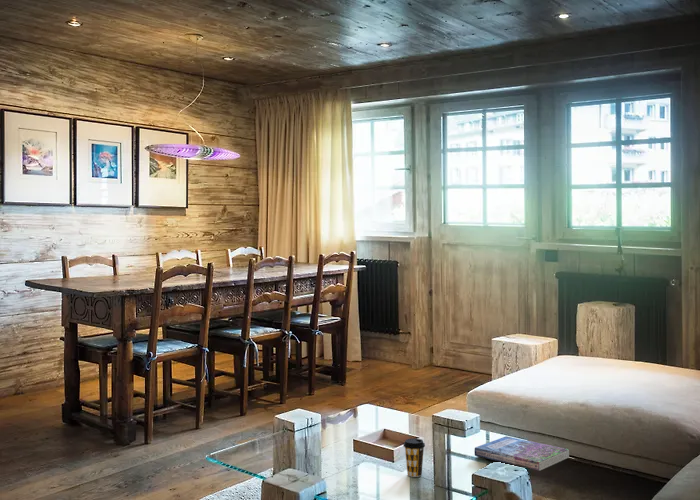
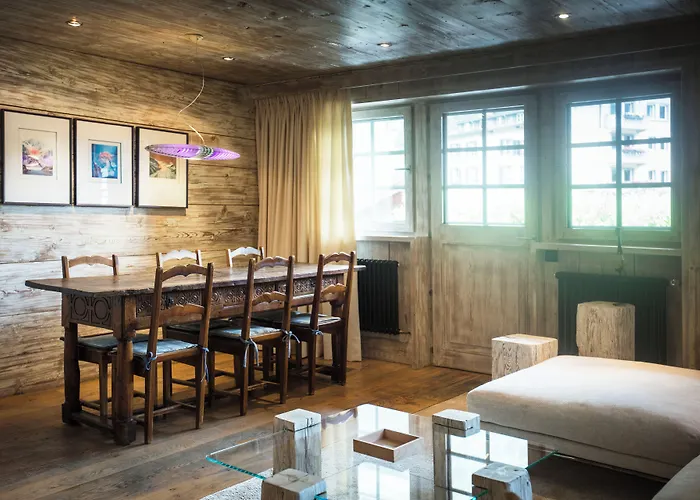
- coffee cup (414, 457)
- book (521, 452)
